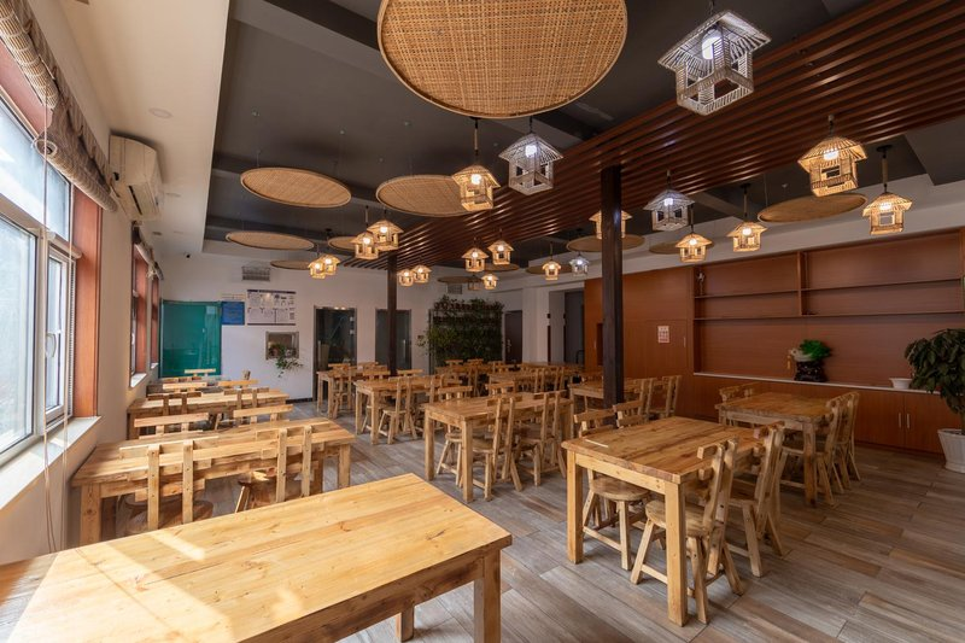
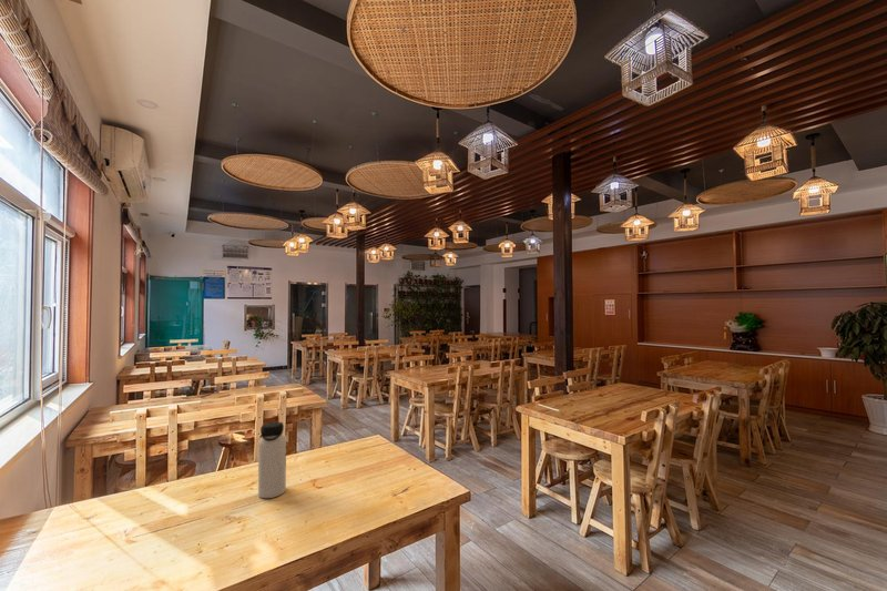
+ water bottle (272, 458)
